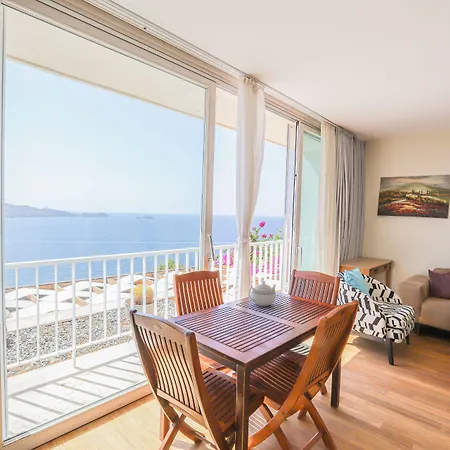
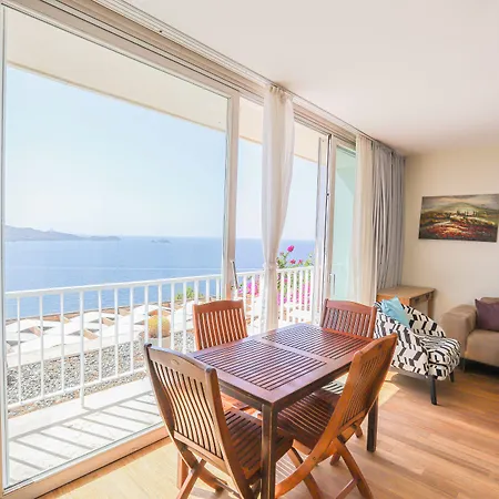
- teapot (262, 293)
